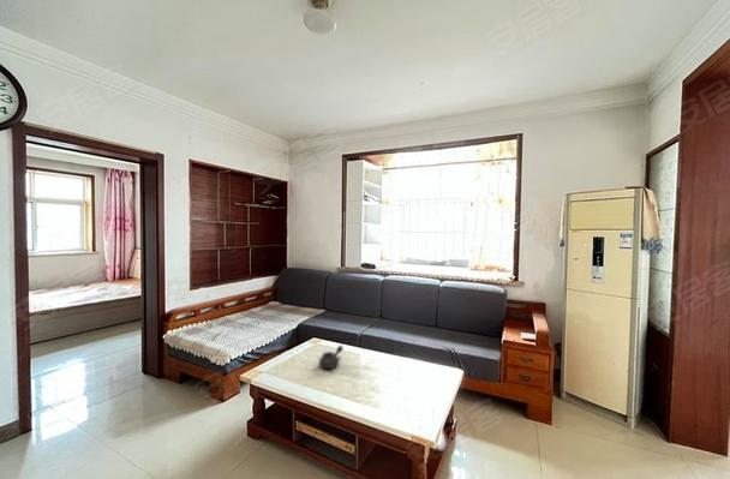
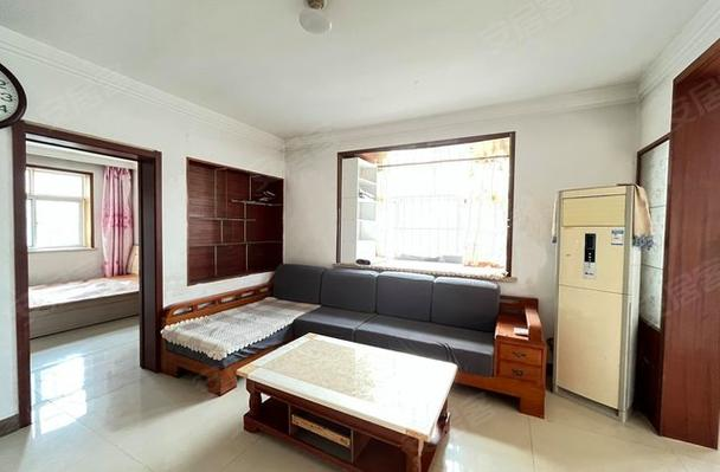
- teapot (333, 357)
